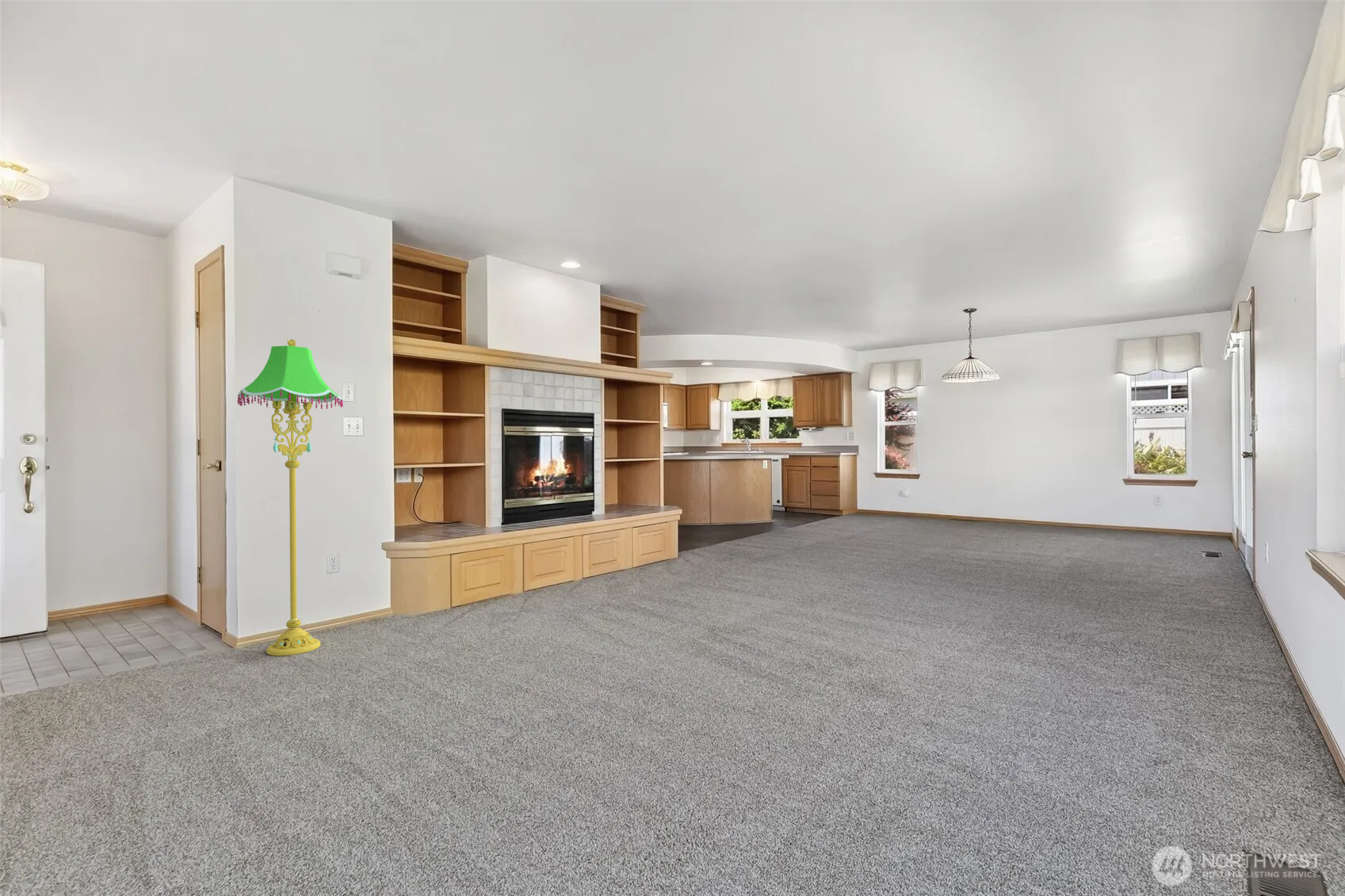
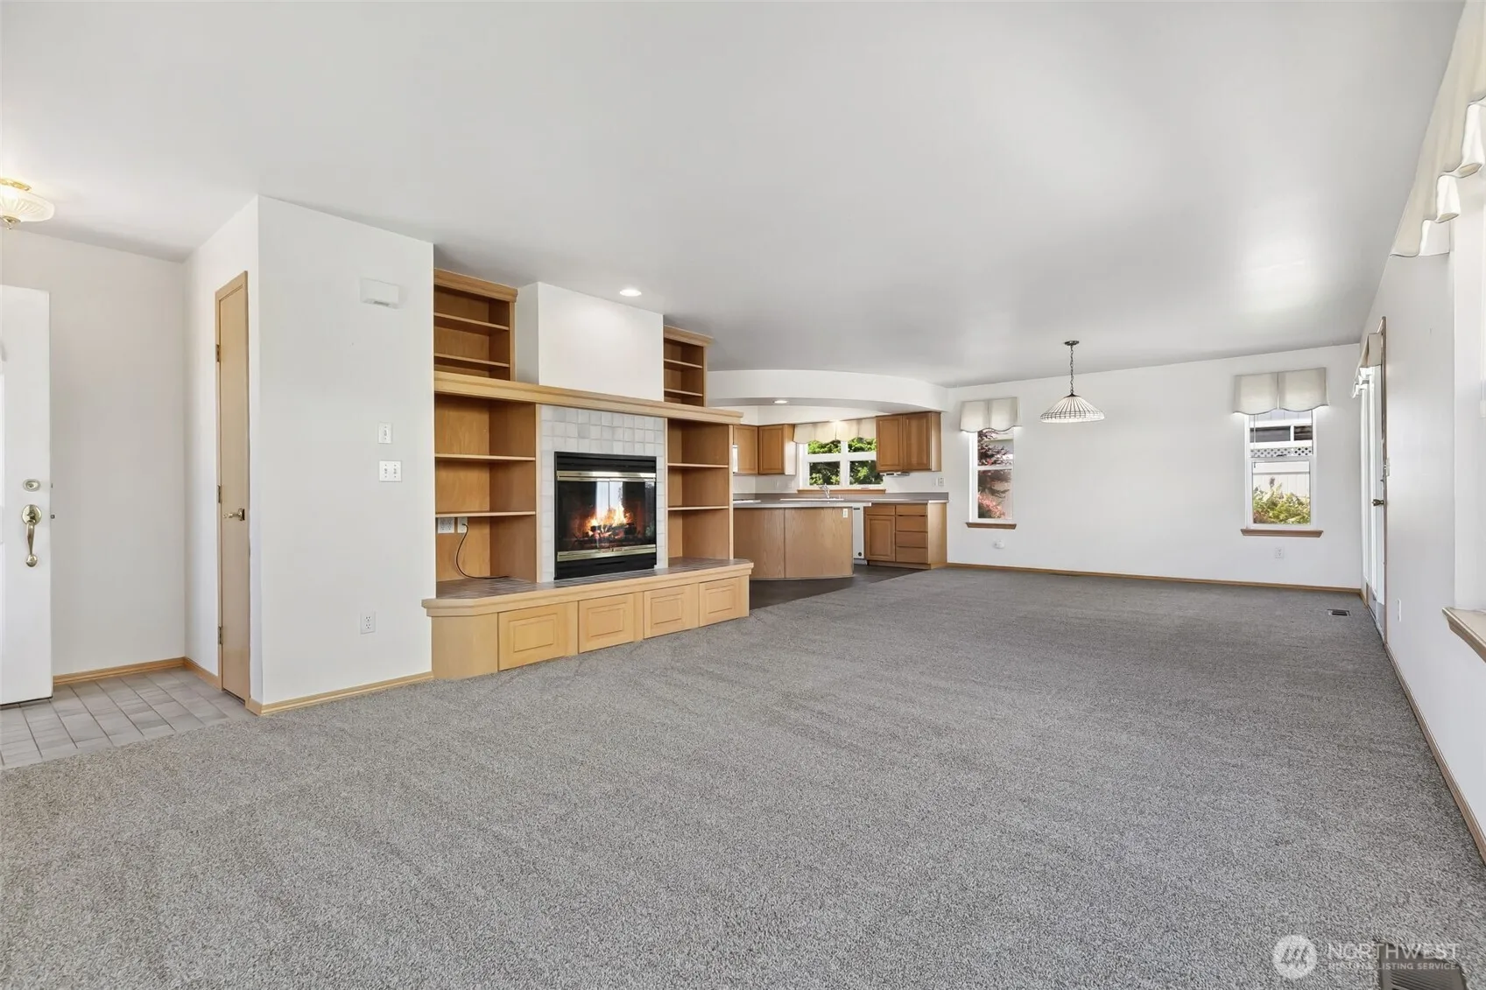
- floor lamp (292, 494)
